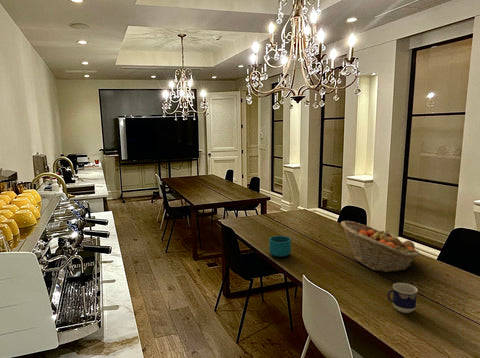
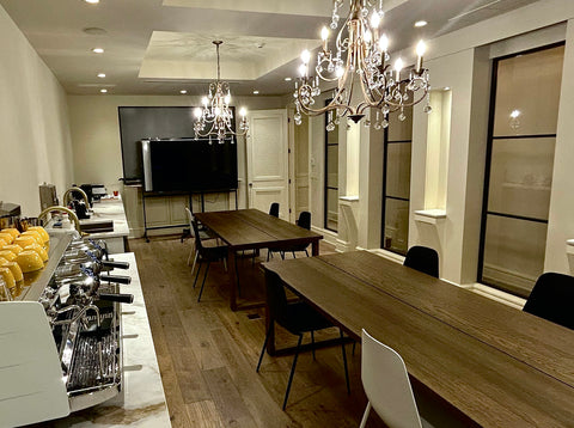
- cup (278, 245)
- cup (401, 299)
- fruit basket (377, 243)
